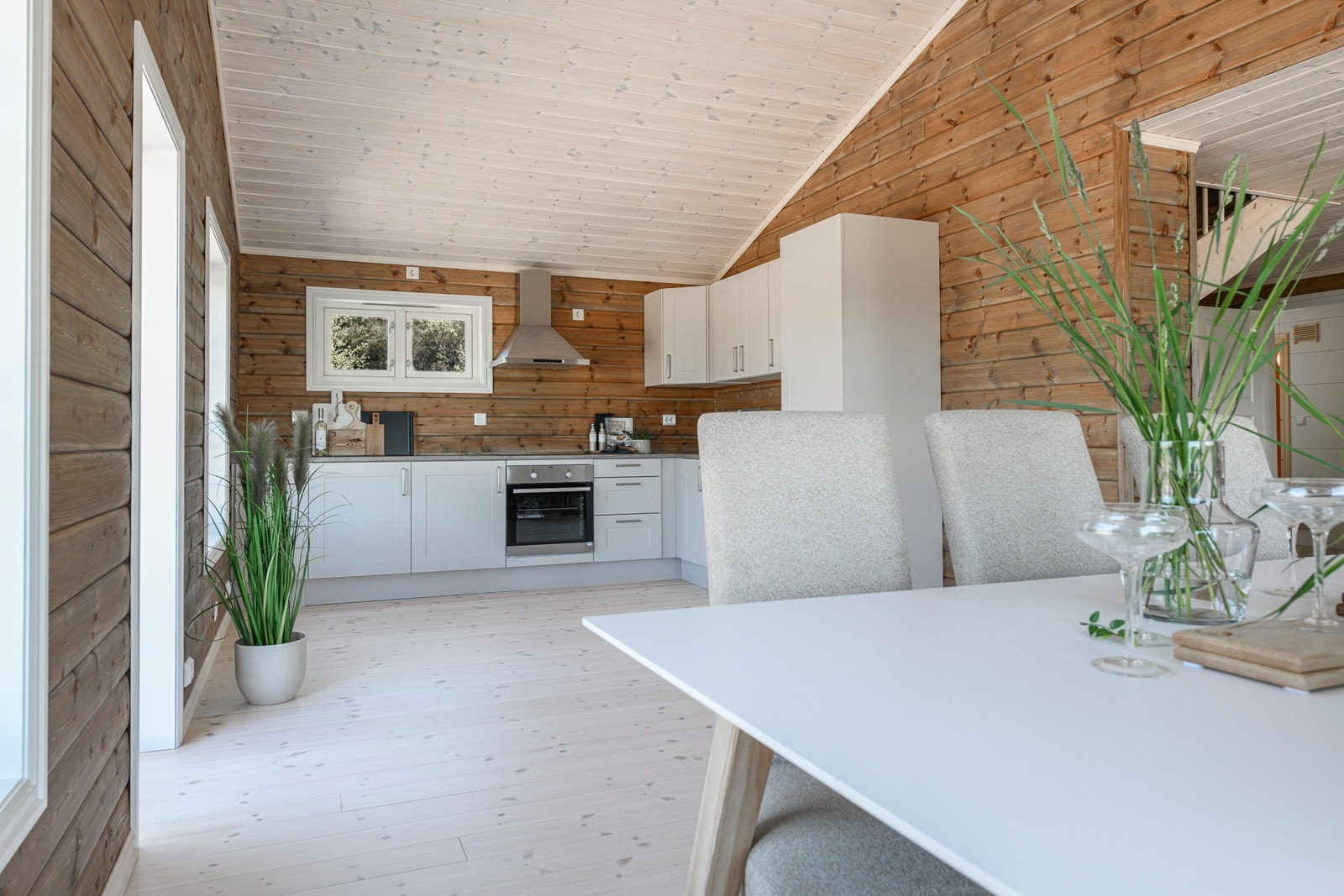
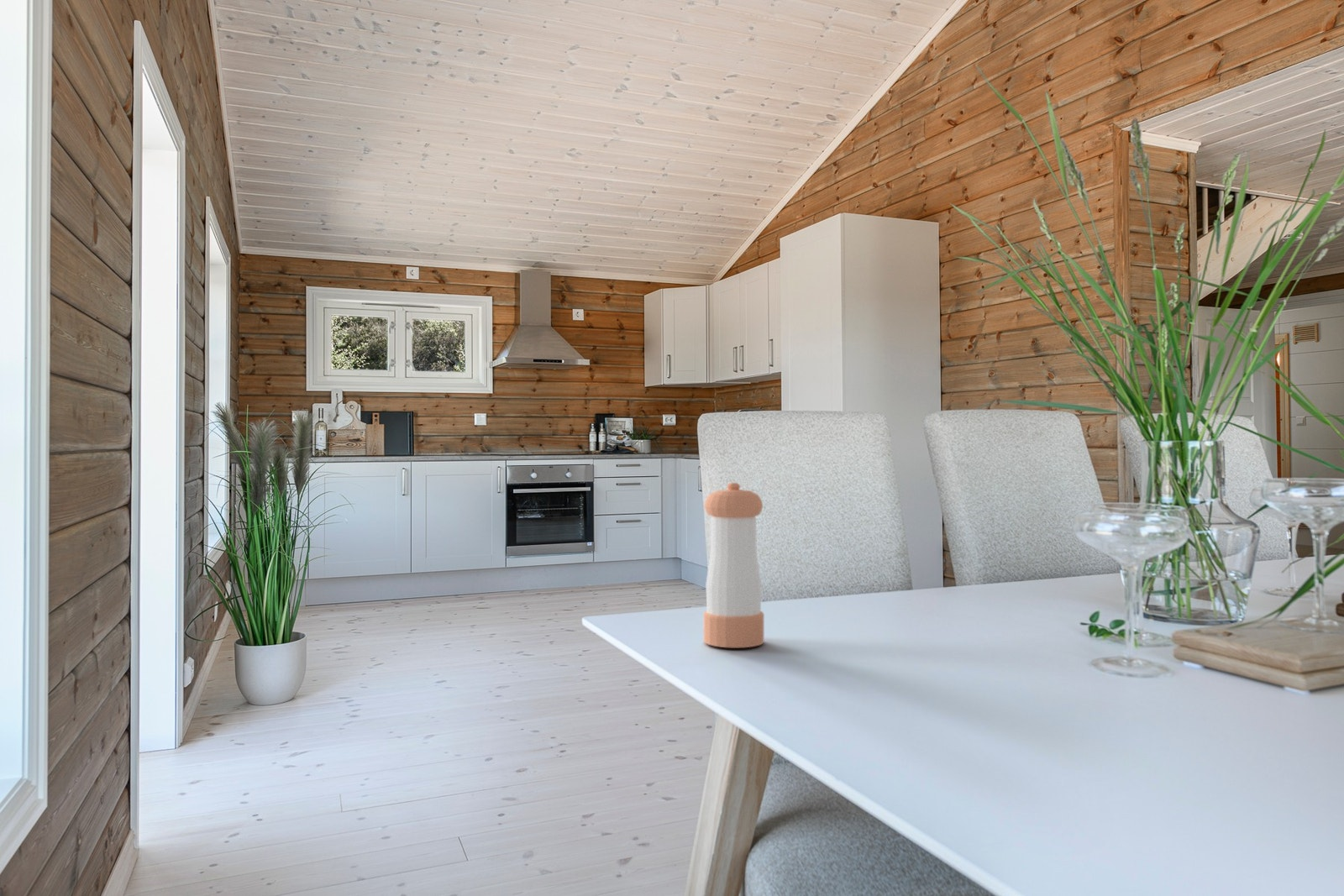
+ pepper shaker (733, 562)
